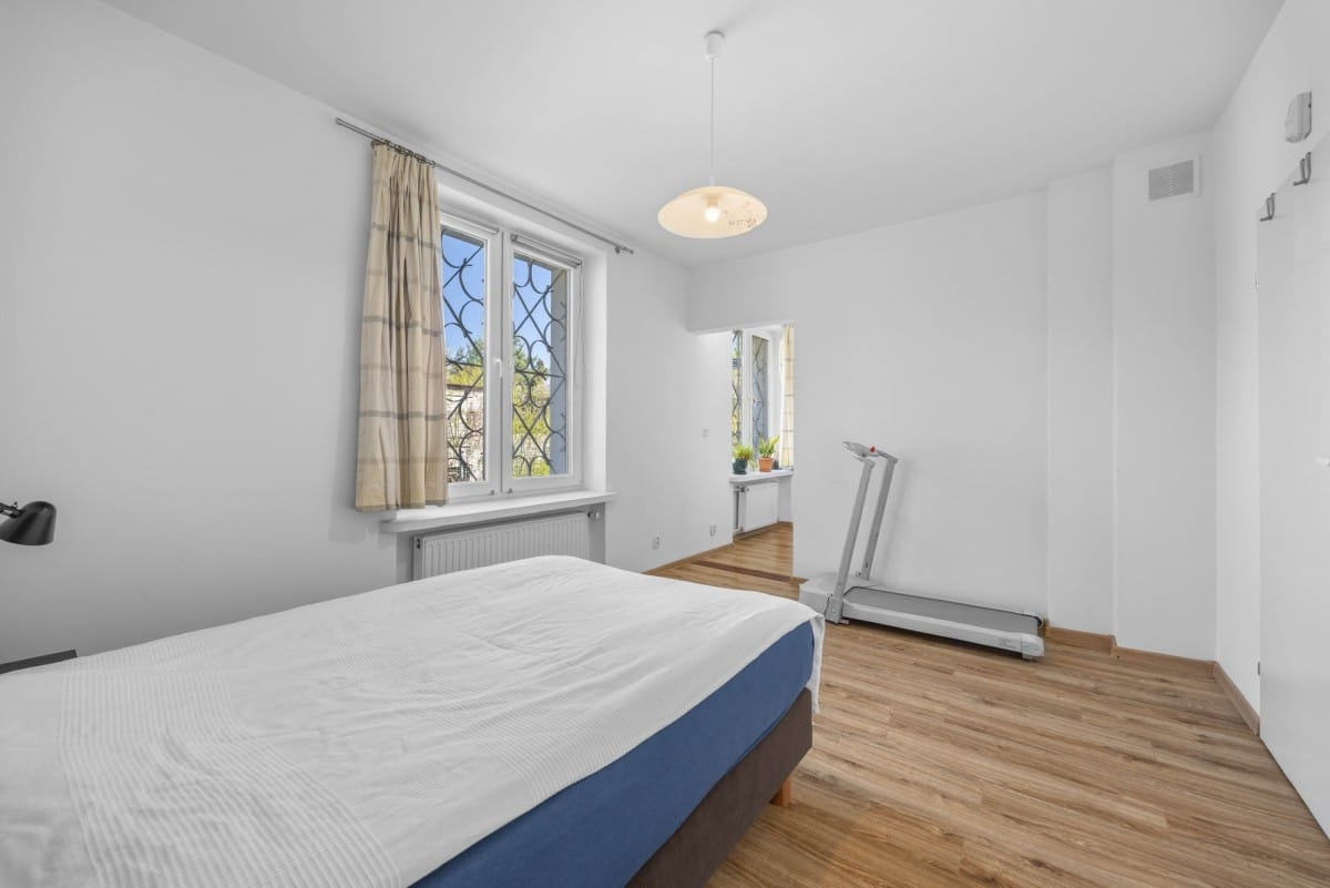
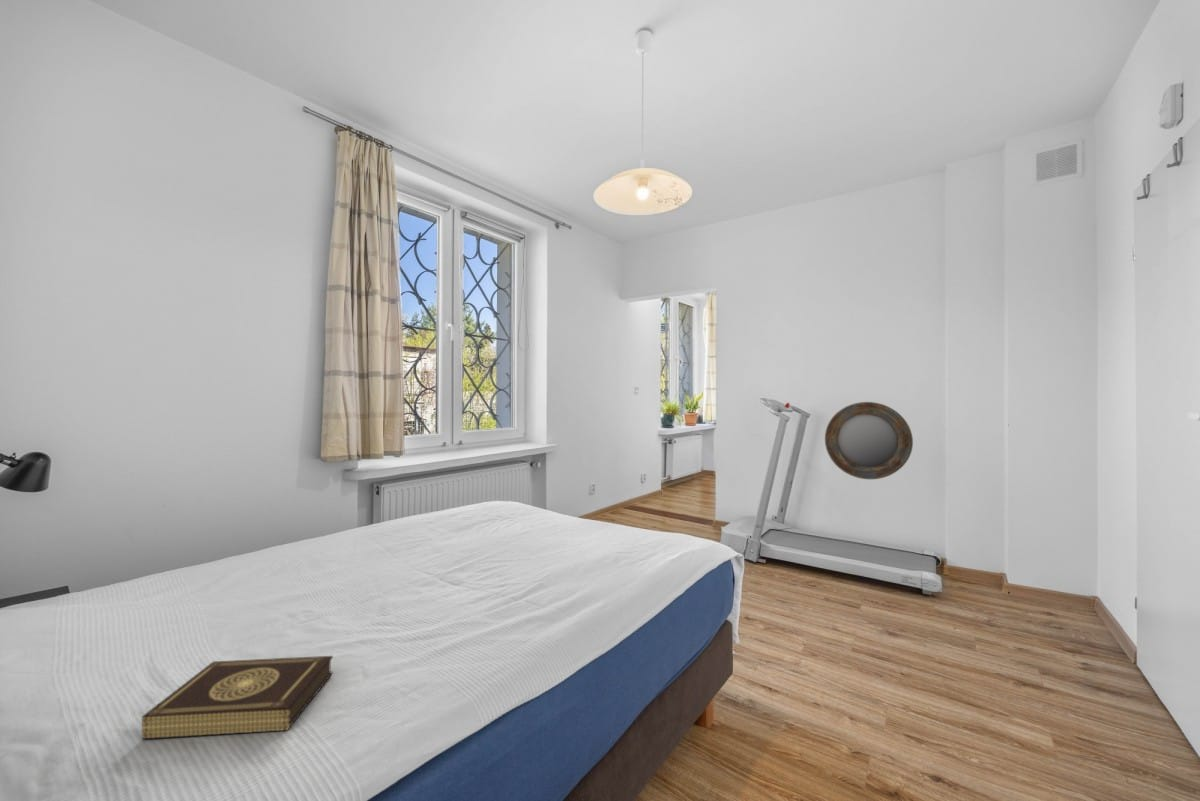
+ book (247, 692)
+ home mirror (866, 440)
